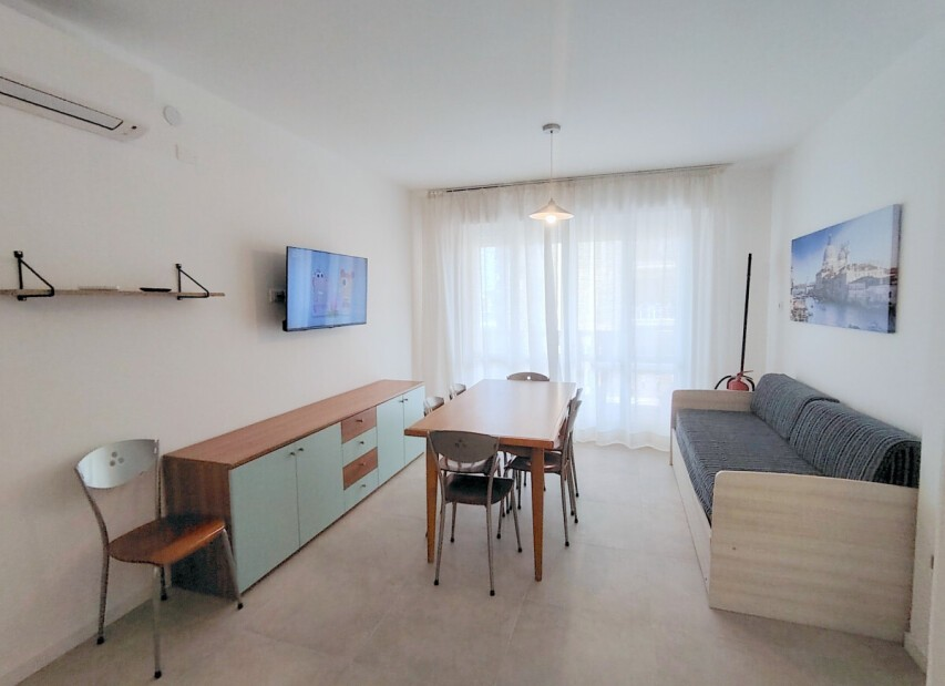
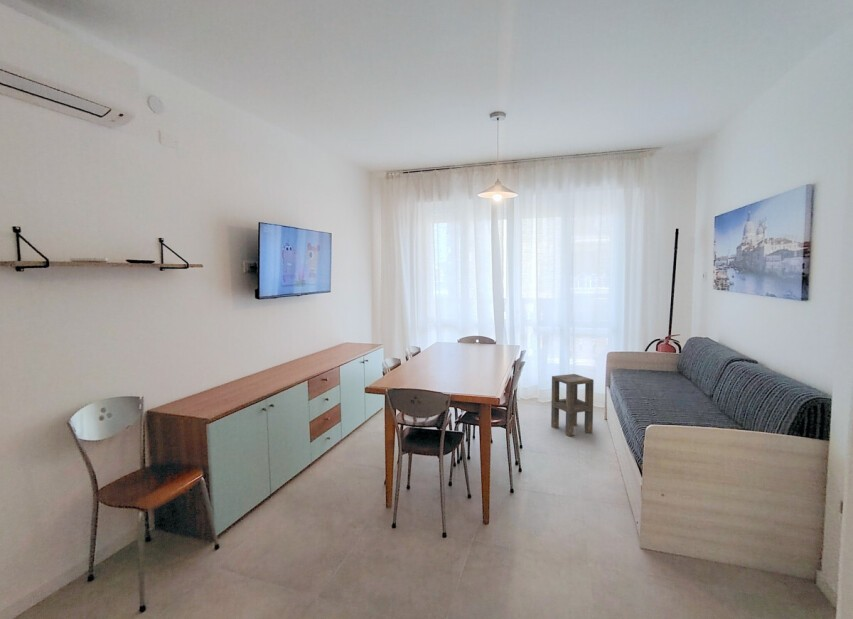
+ side table (571, 403)
